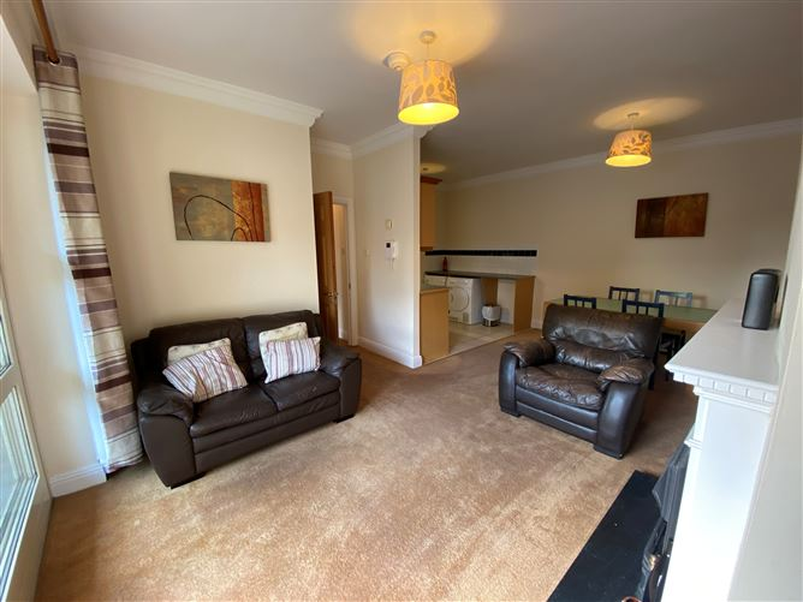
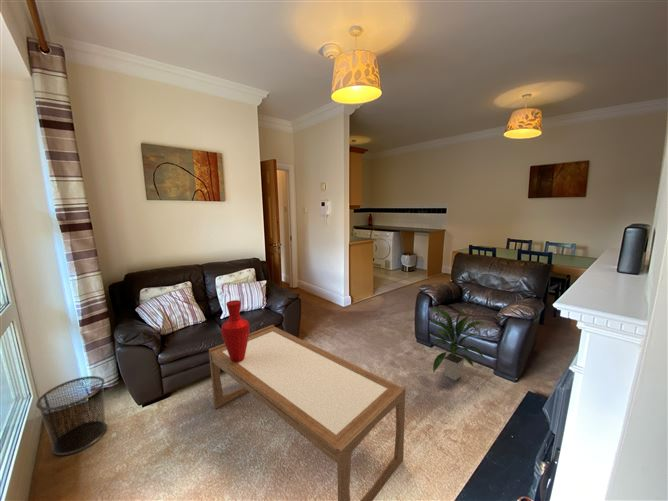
+ vase (235, 329)
+ indoor plant (452, 342)
+ coffee table (296, 399)
+ waste bin (76, 415)
